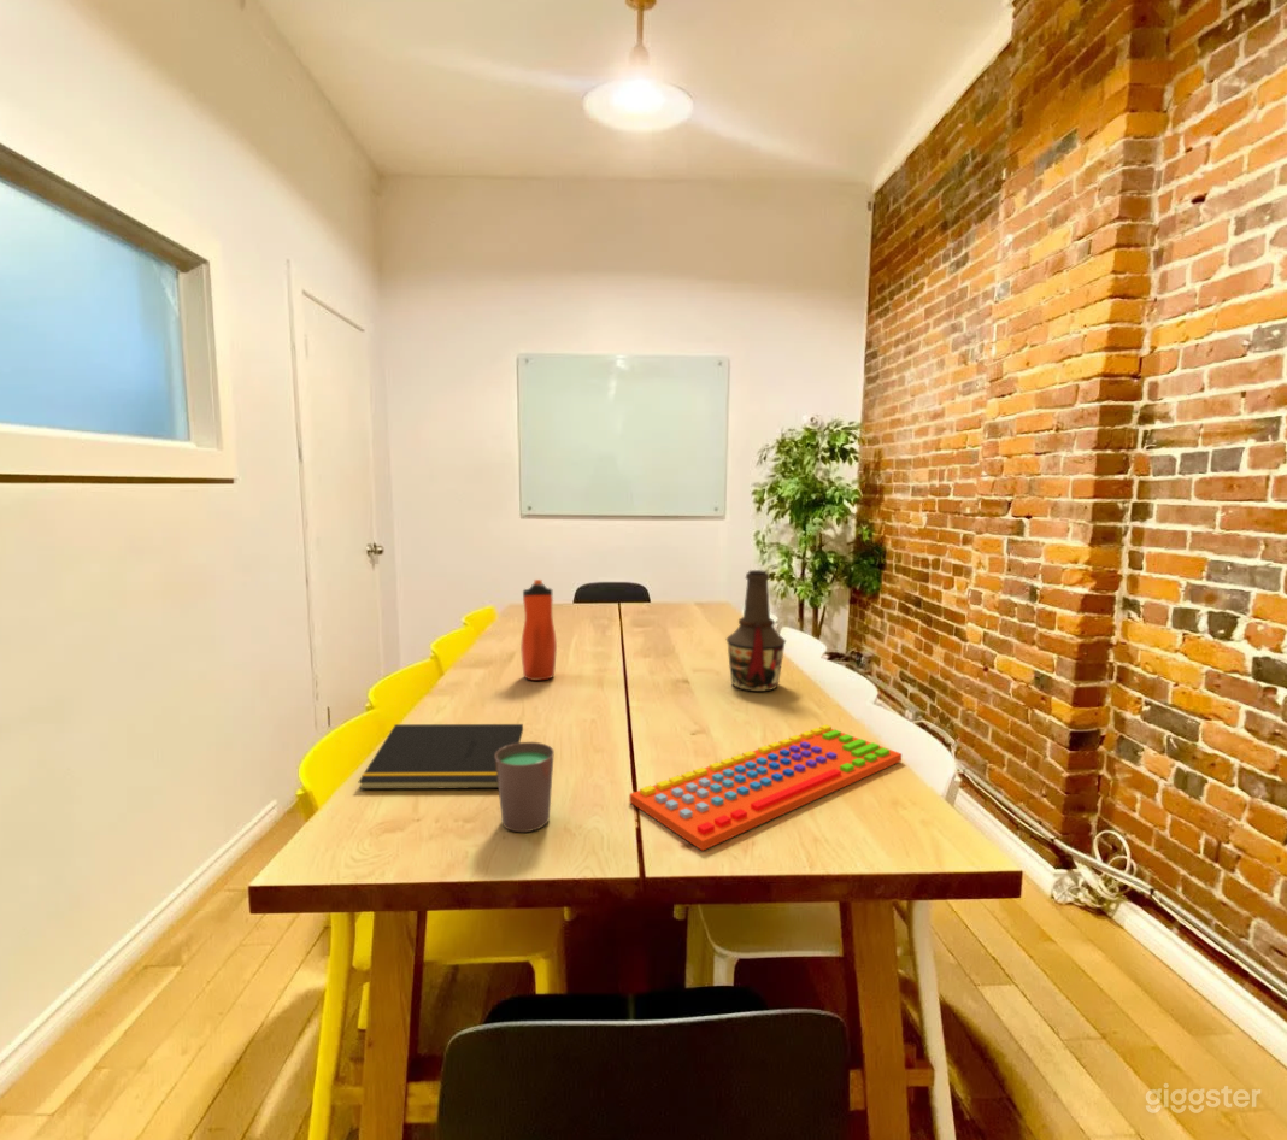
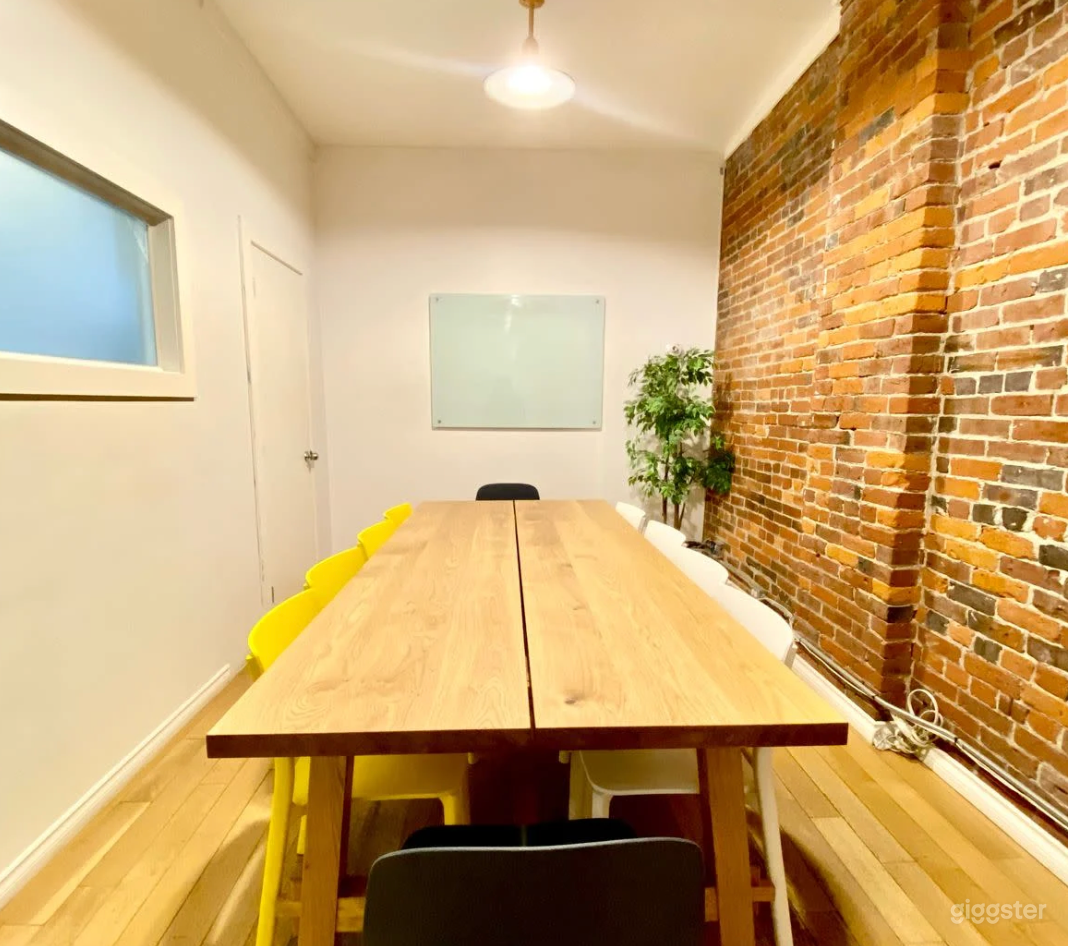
- cup (524, 786)
- notepad (447, 753)
- water bottle (537, 628)
- keyboard (775, 774)
- bottle (756, 629)
